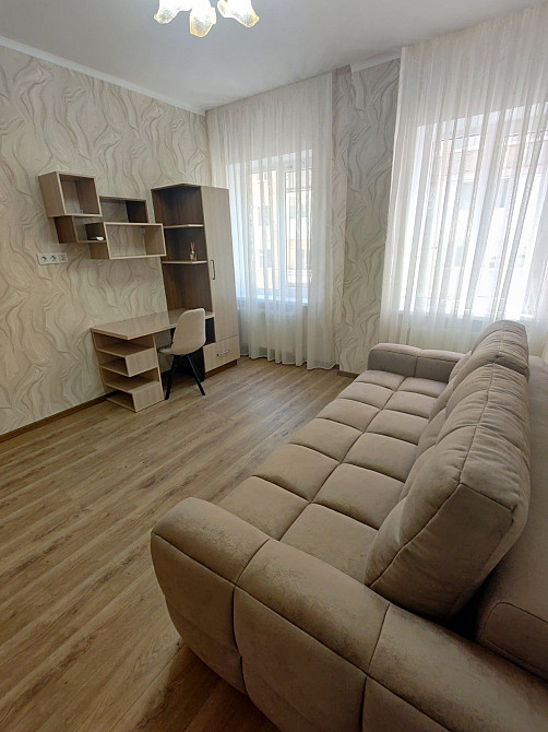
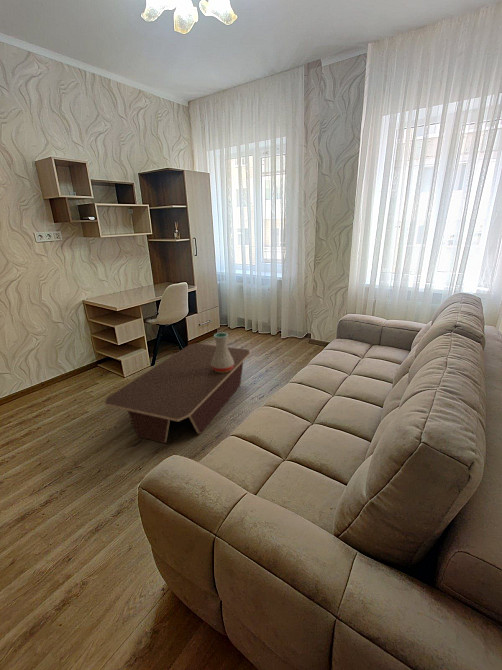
+ vase (222, 352)
+ coffee table (190, 386)
